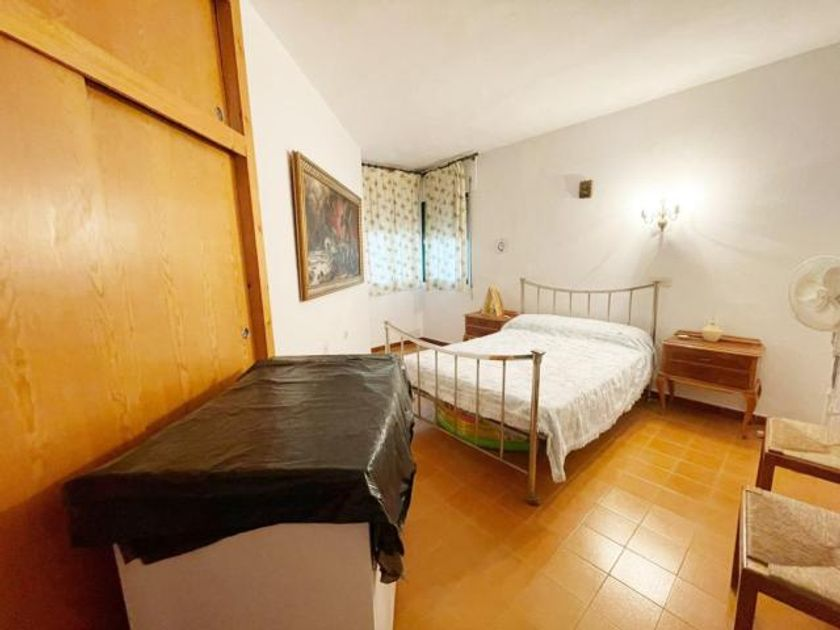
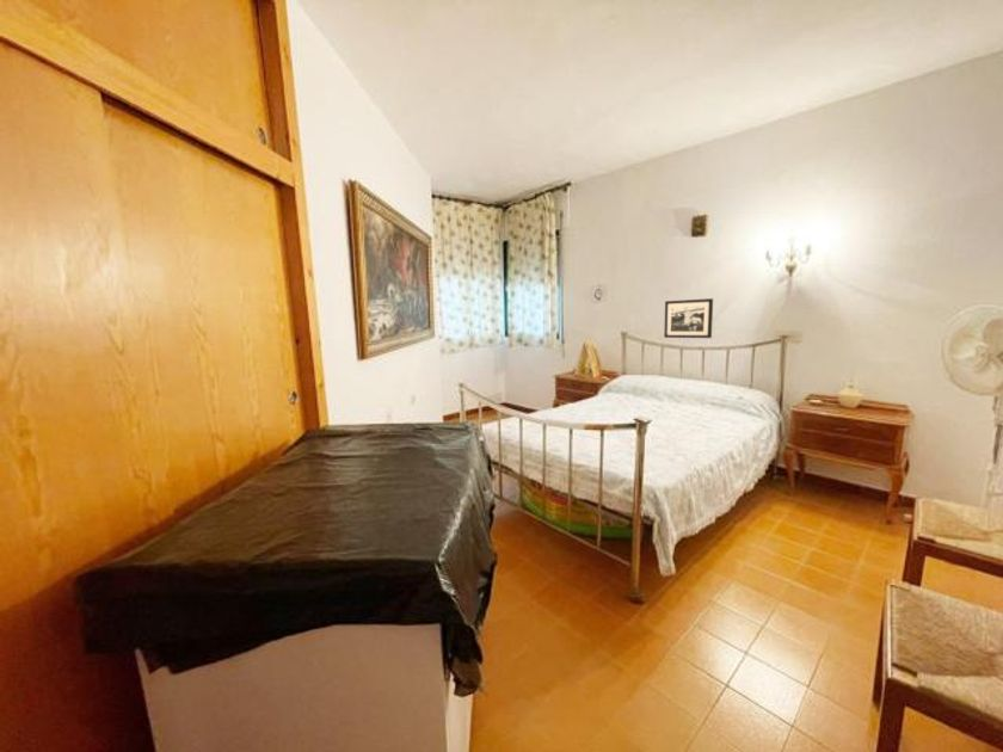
+ picture frame (687, 319)
